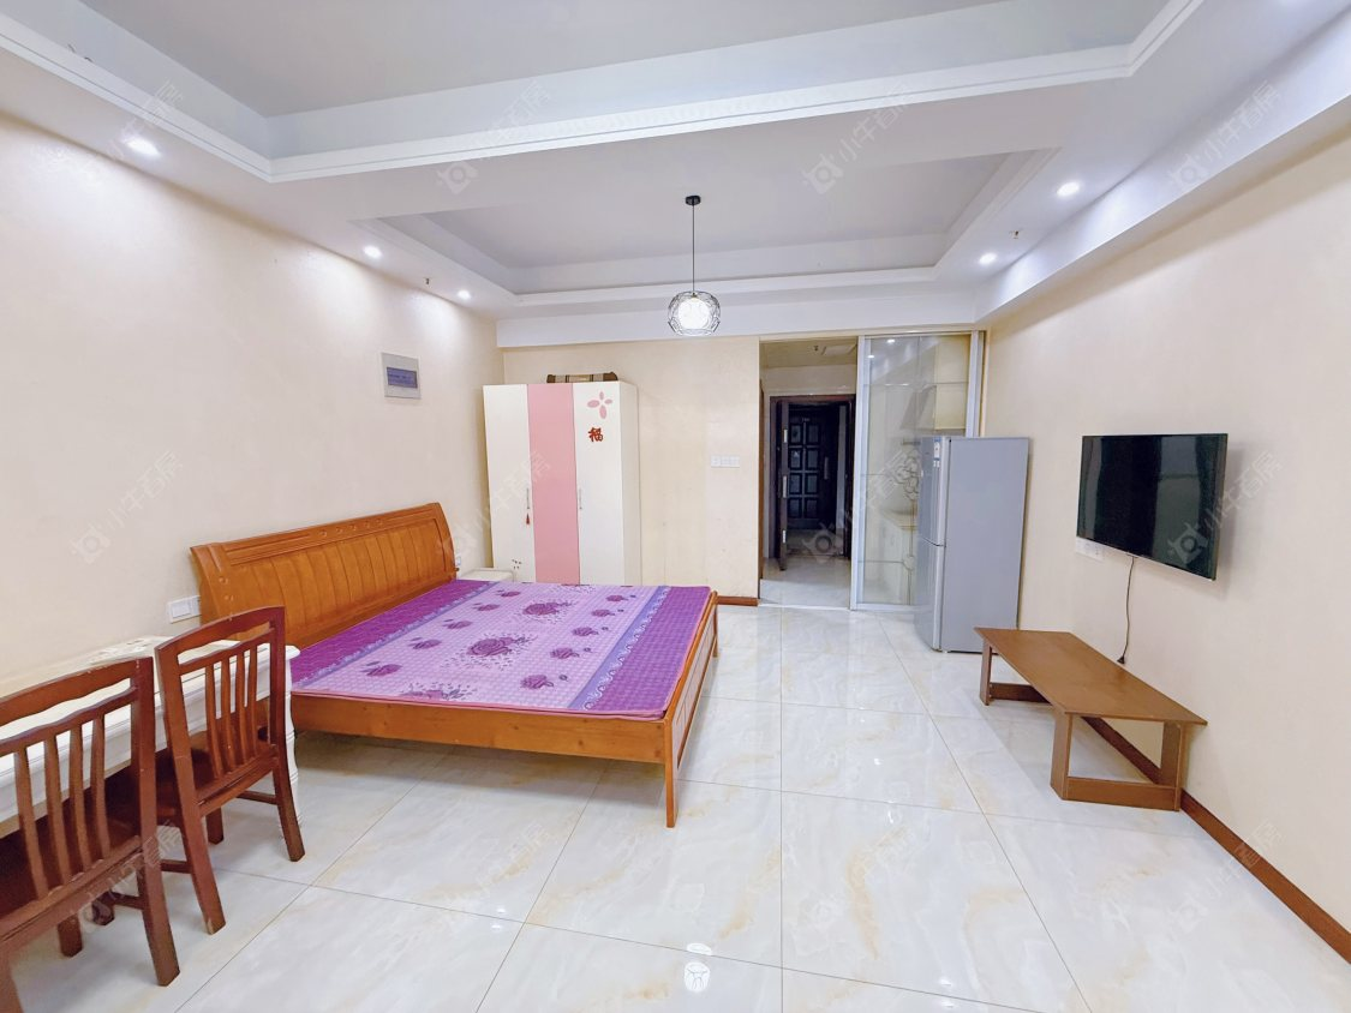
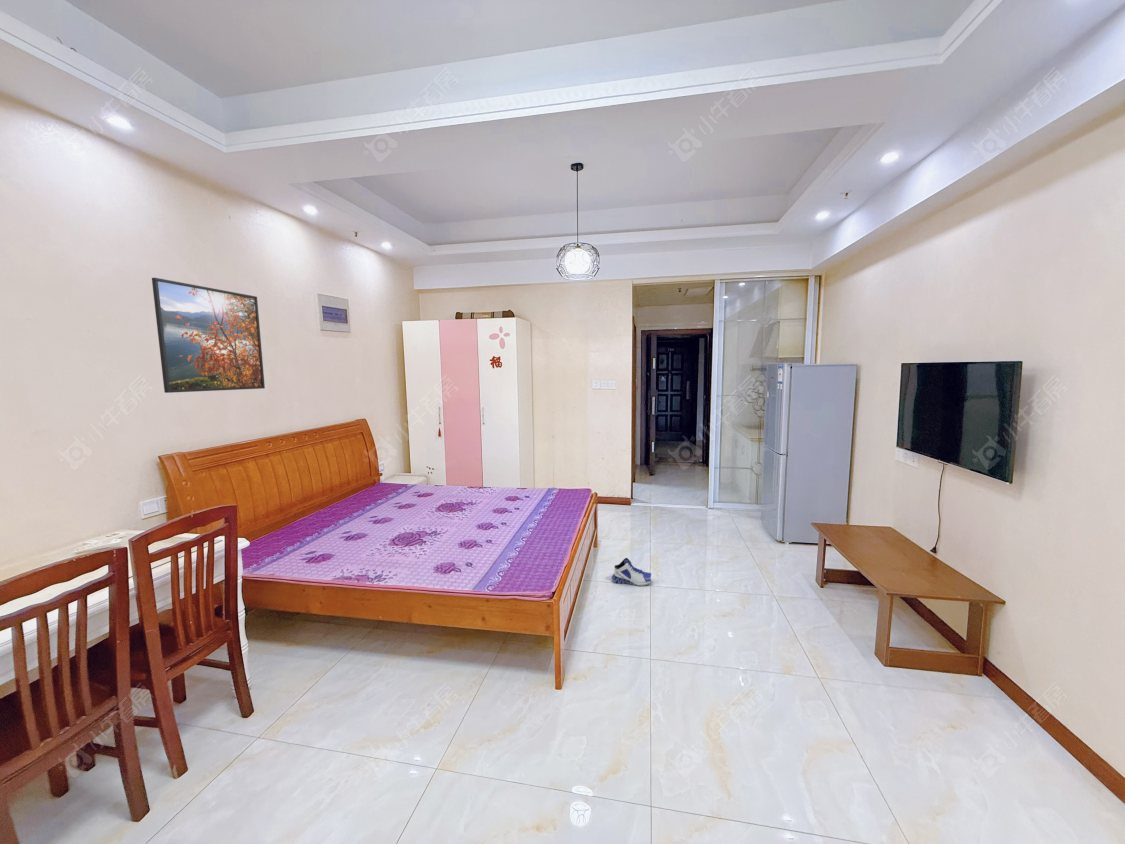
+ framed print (215, 339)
+ sneaker (631, 571)
